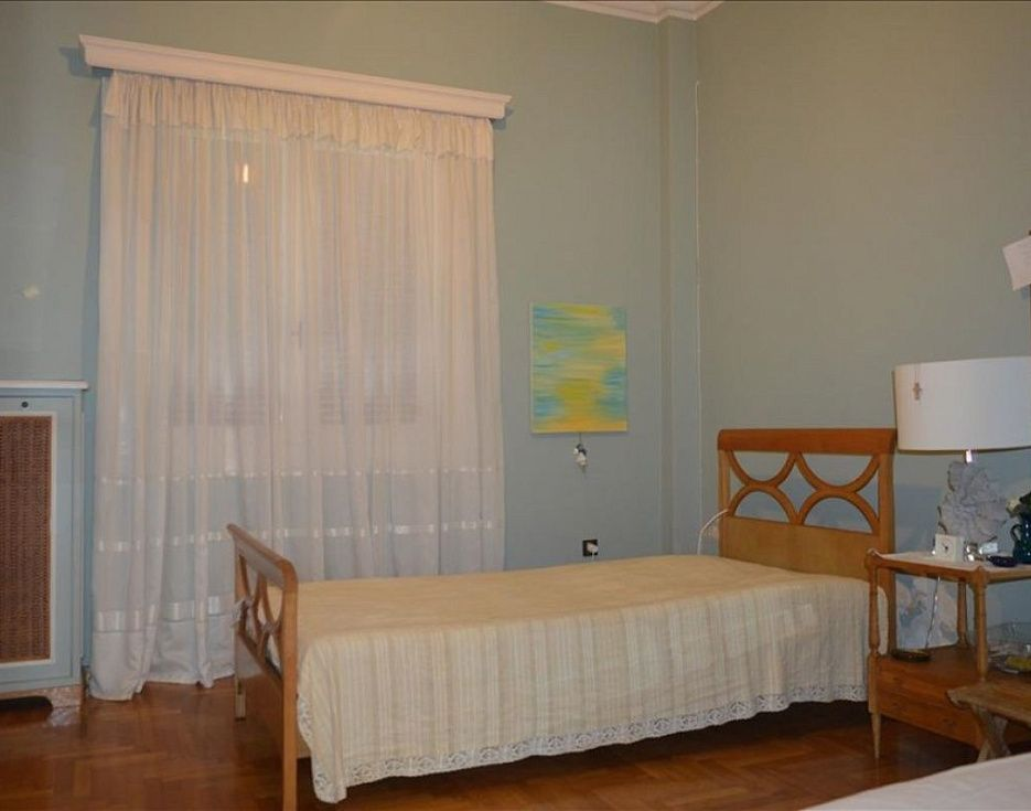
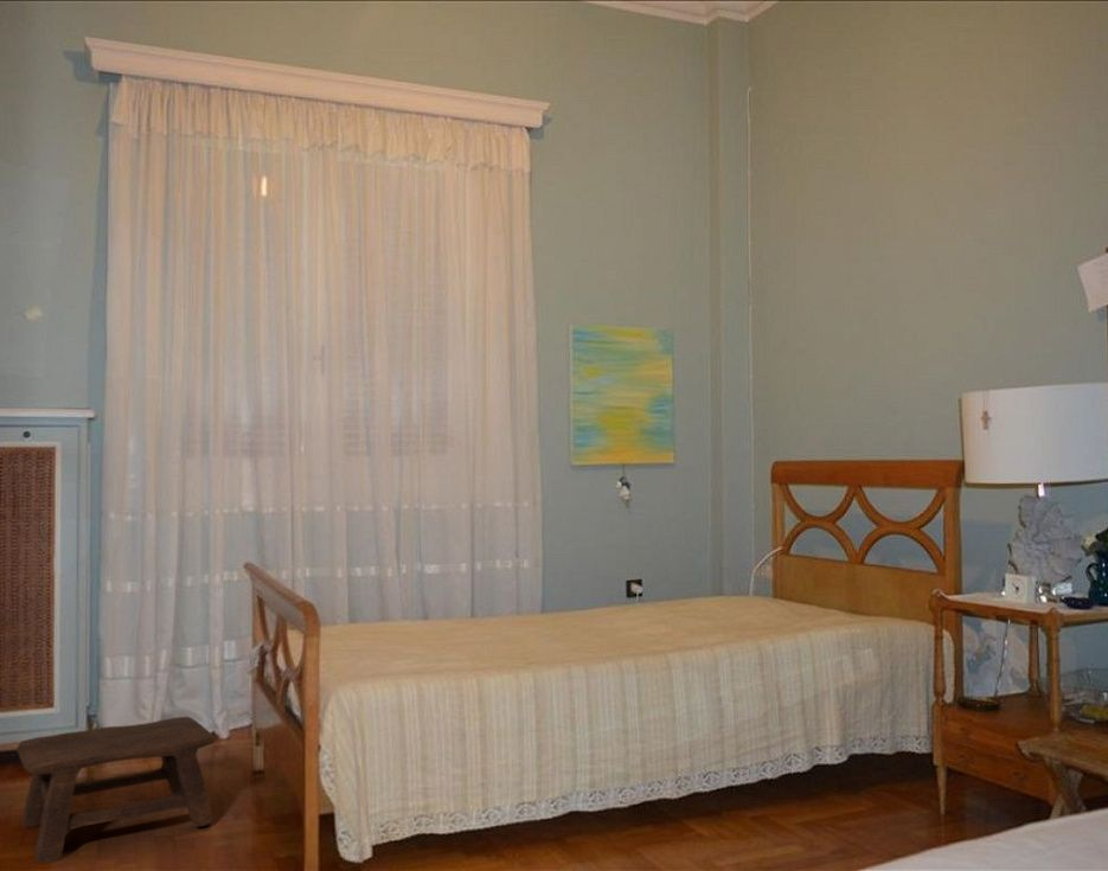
+ stool (119, 781)
